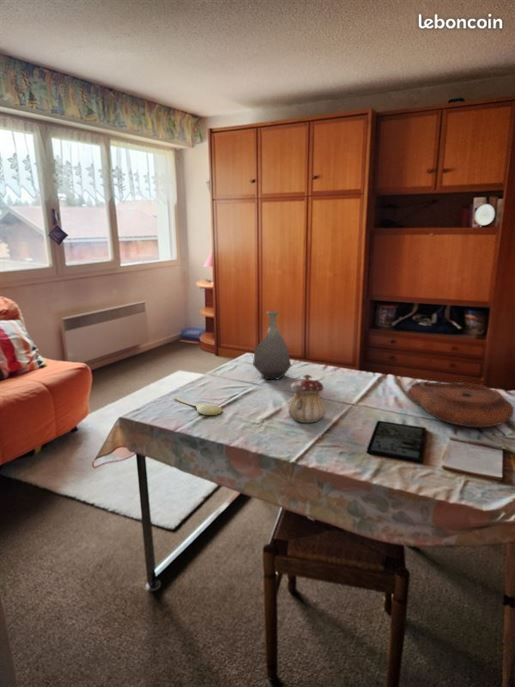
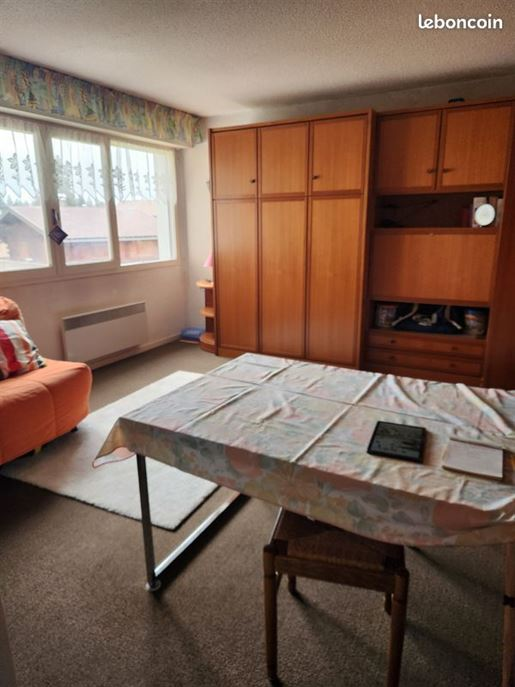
- spoon (195, 404)
- teapot (305, 396)
- vase (273, 344)
- plate (461, 401)
